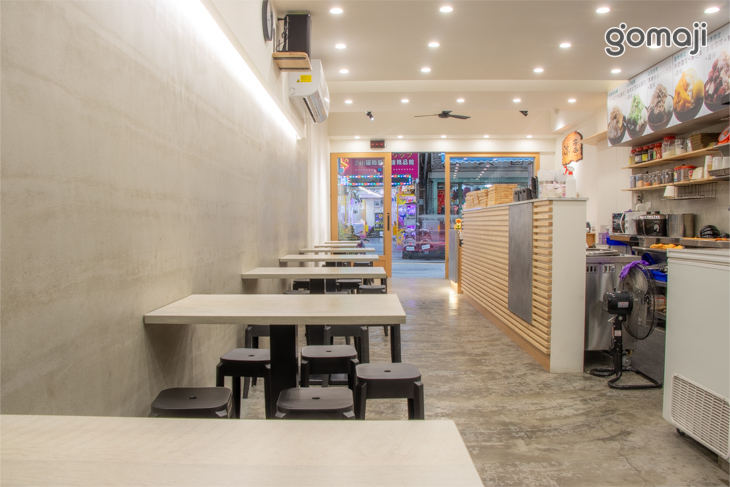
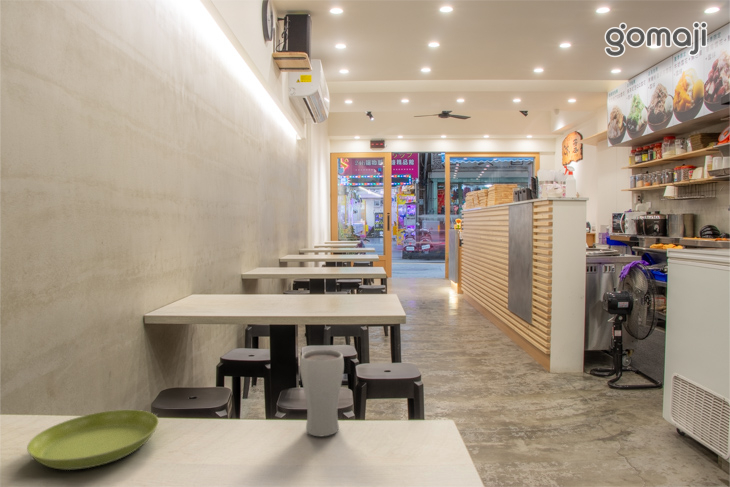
+ saucer (97, 439)
+ drinking glass (322, 392)
